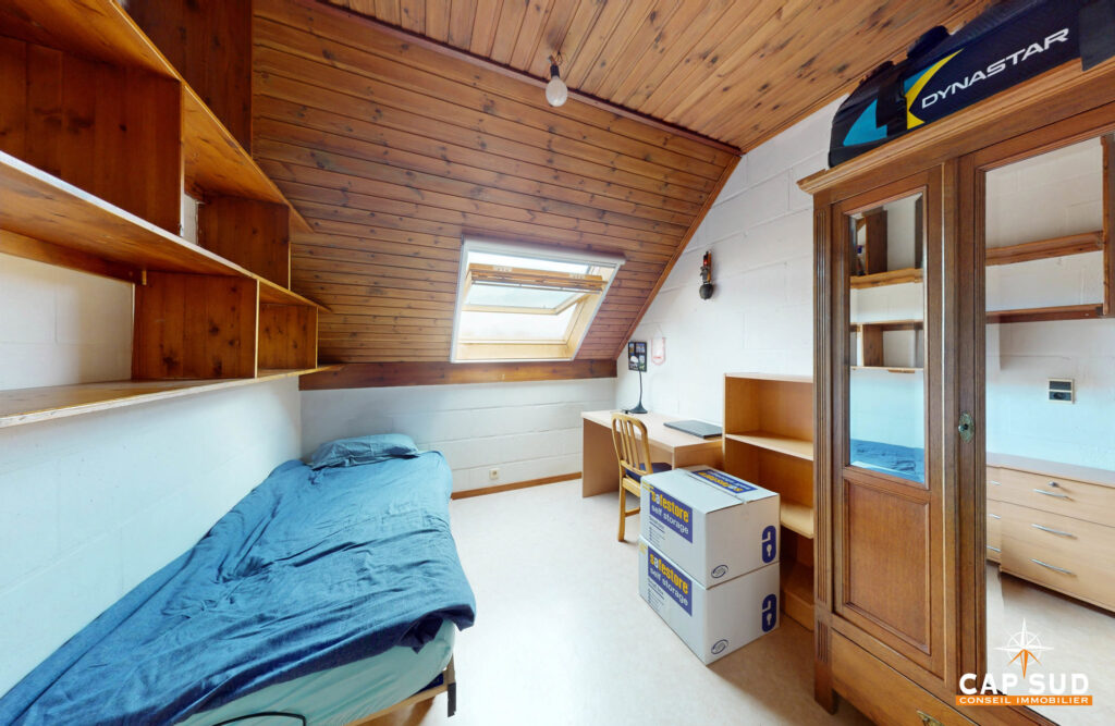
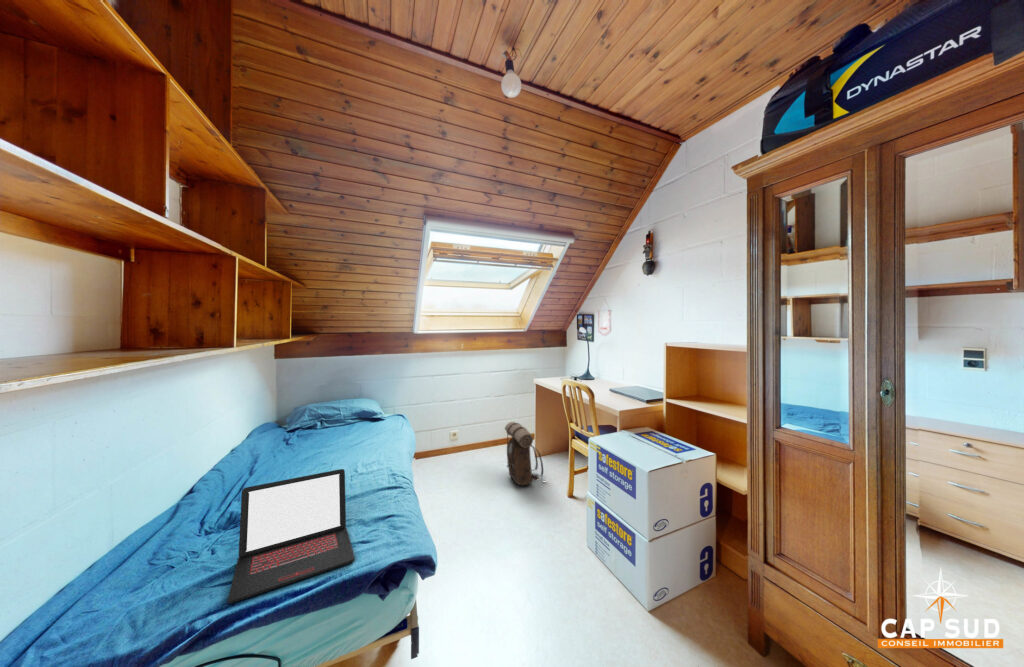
+ backpack (525, 452)
+ laptop (296, 524)
